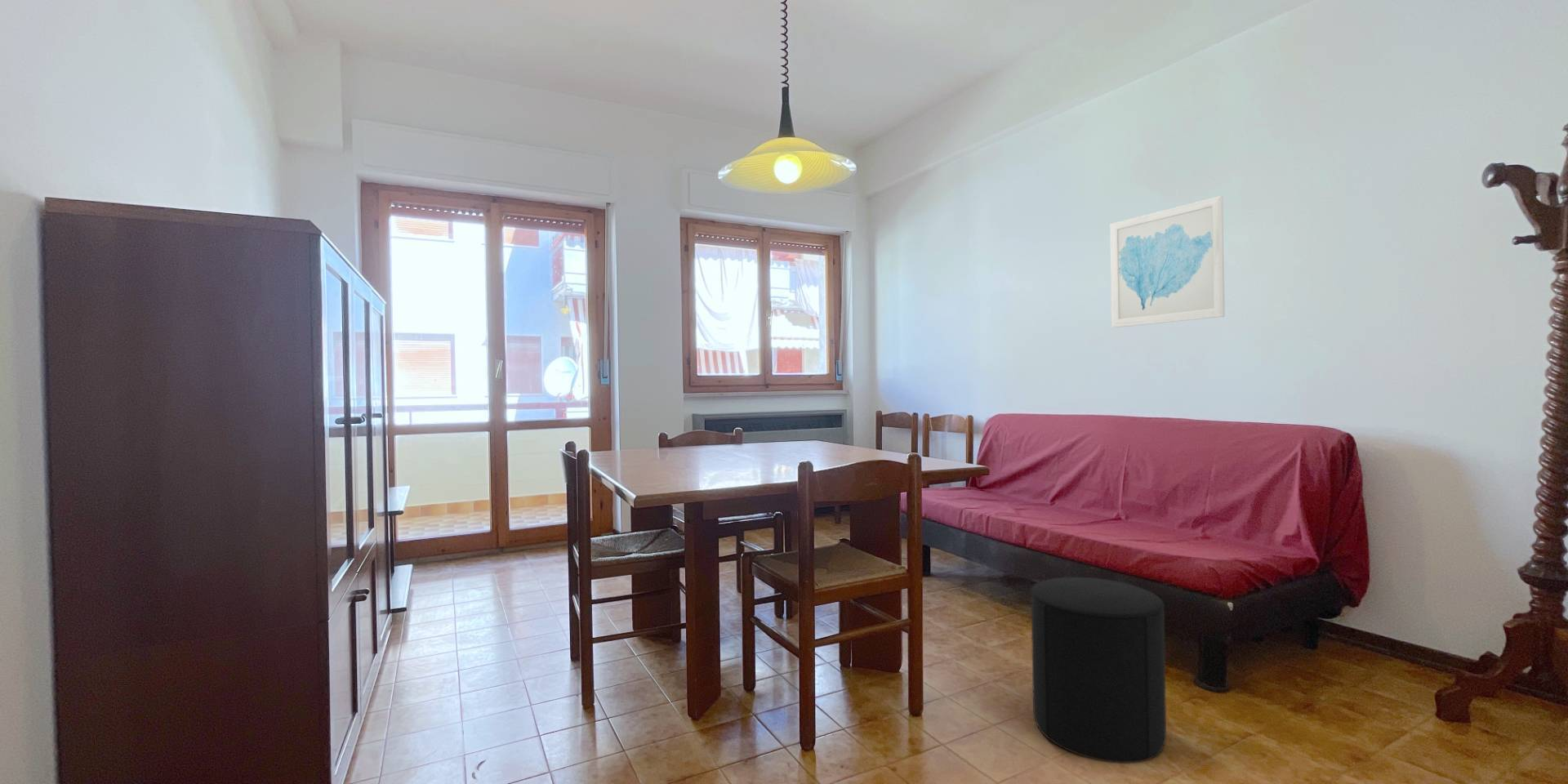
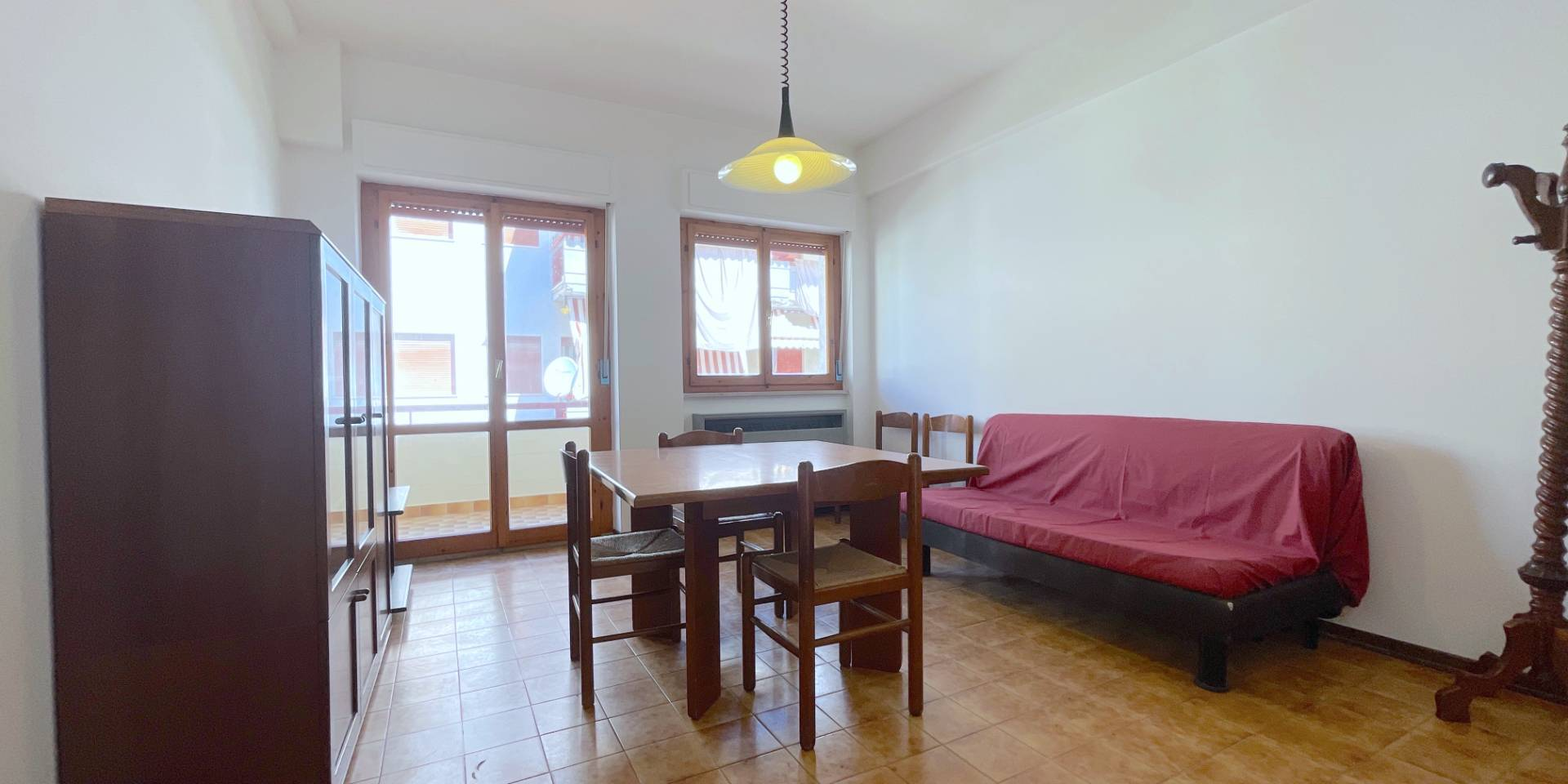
- wall art (1163, 266)
- stool (1096, 659)
